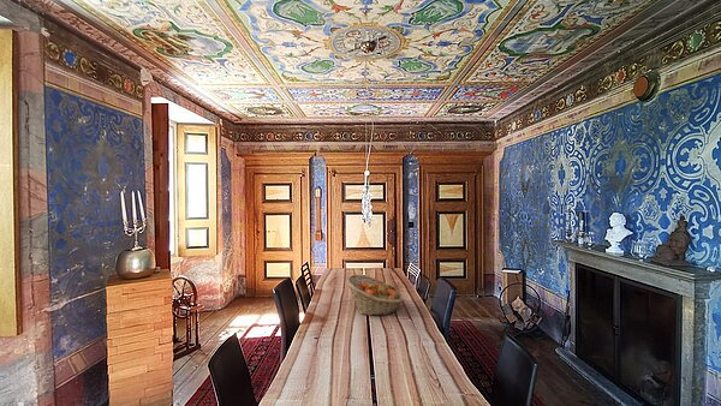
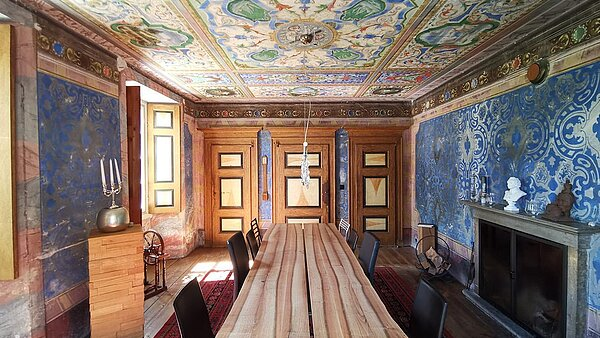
- fruit basket (374, 293)
